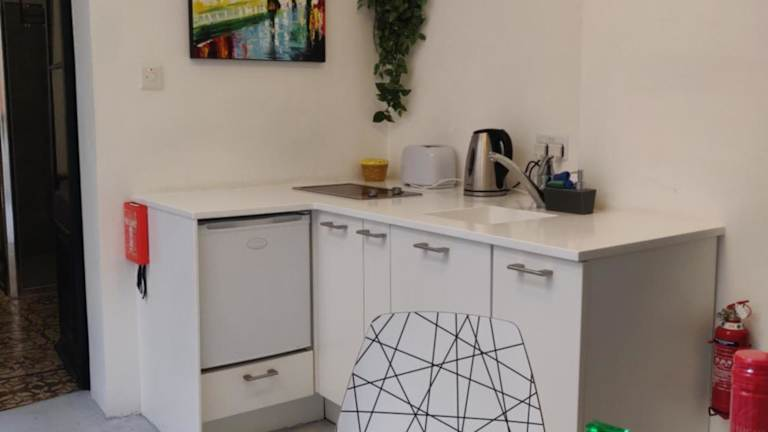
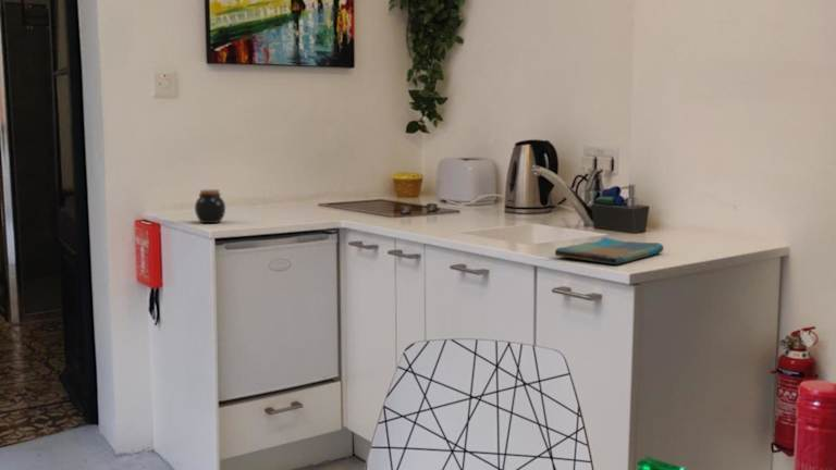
+ jar (210, 206)
+ dish towel (610, 249)
